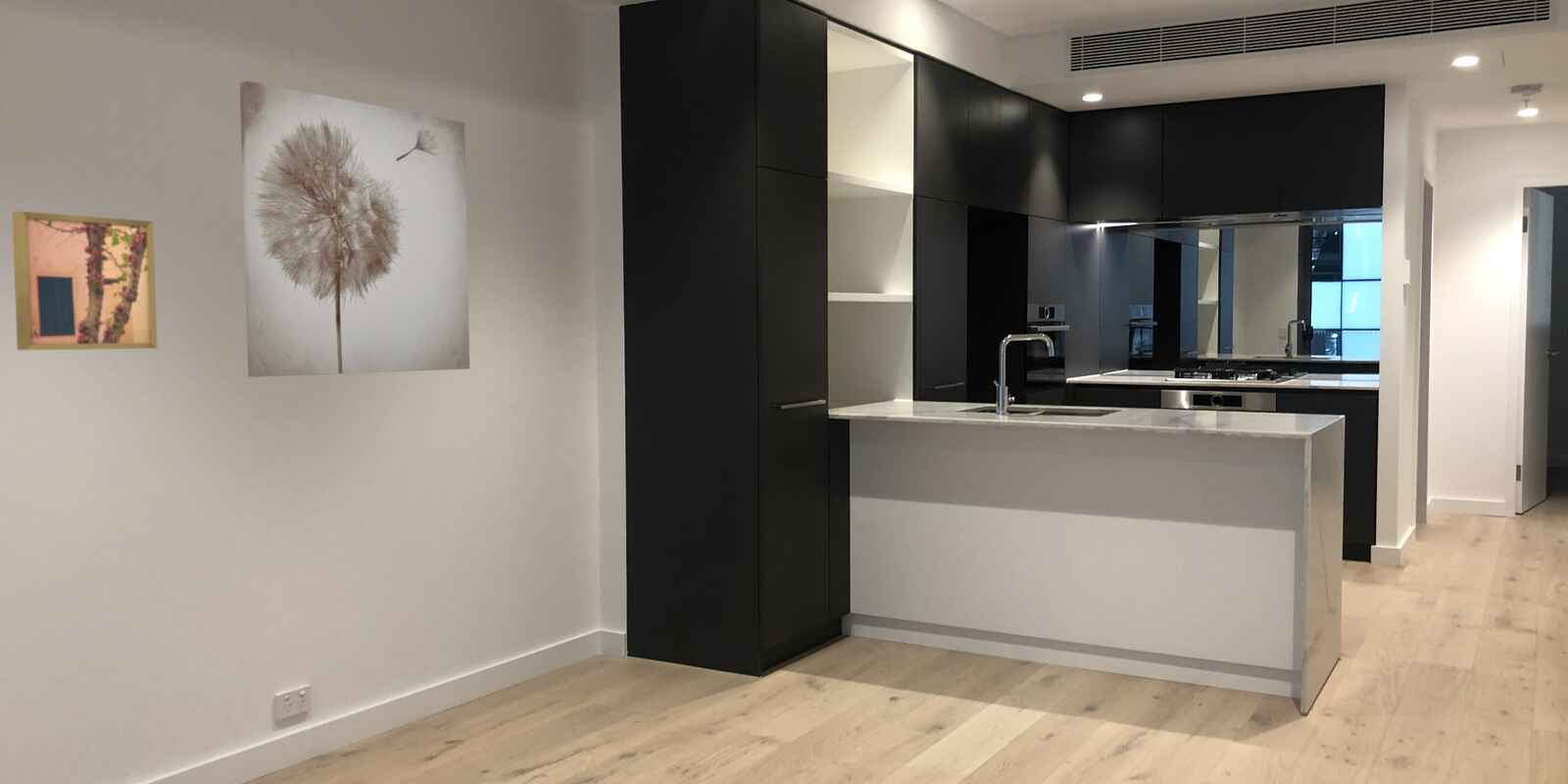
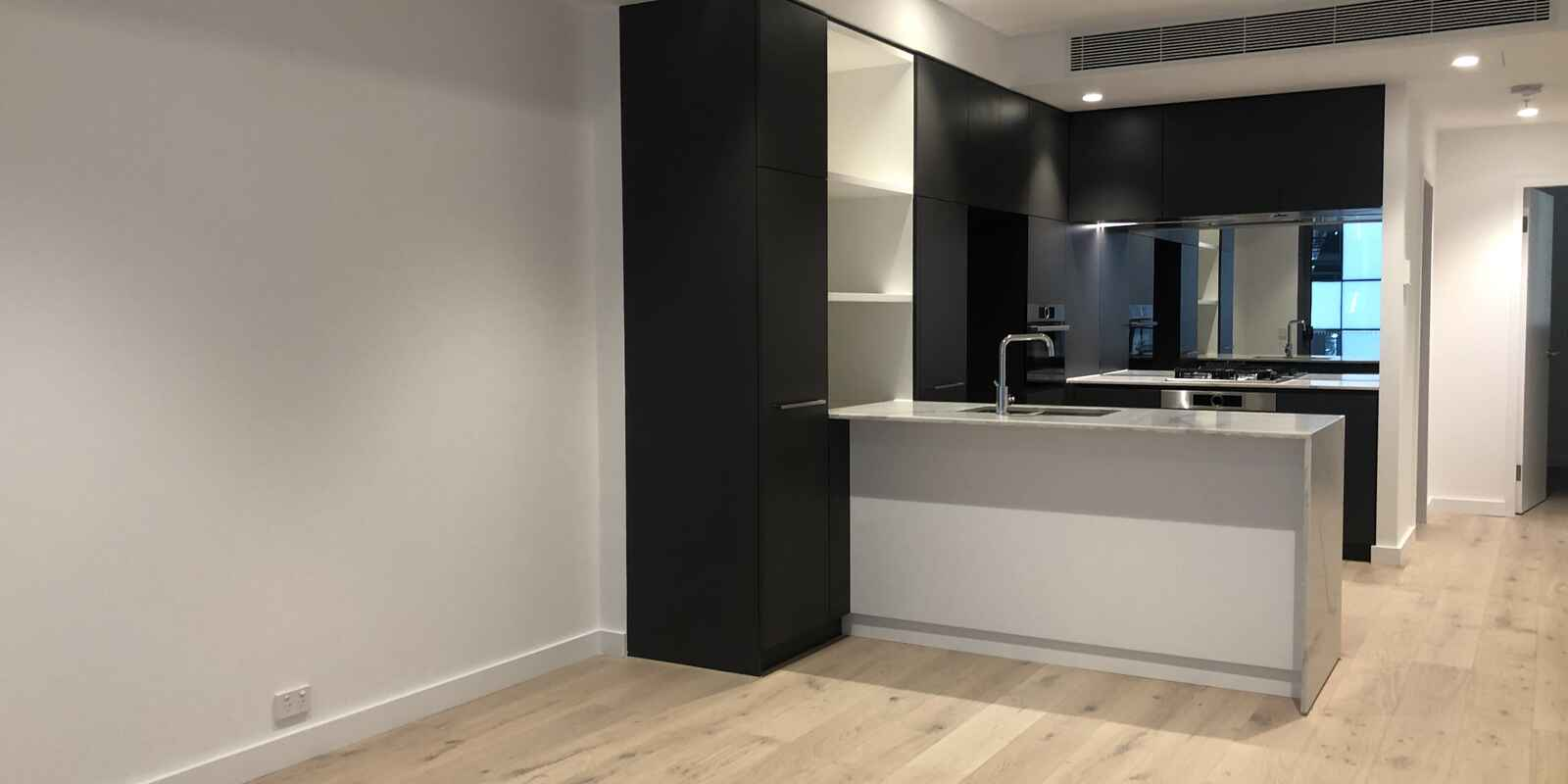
- wall art (366, 238)
- wall art (87, 283)
